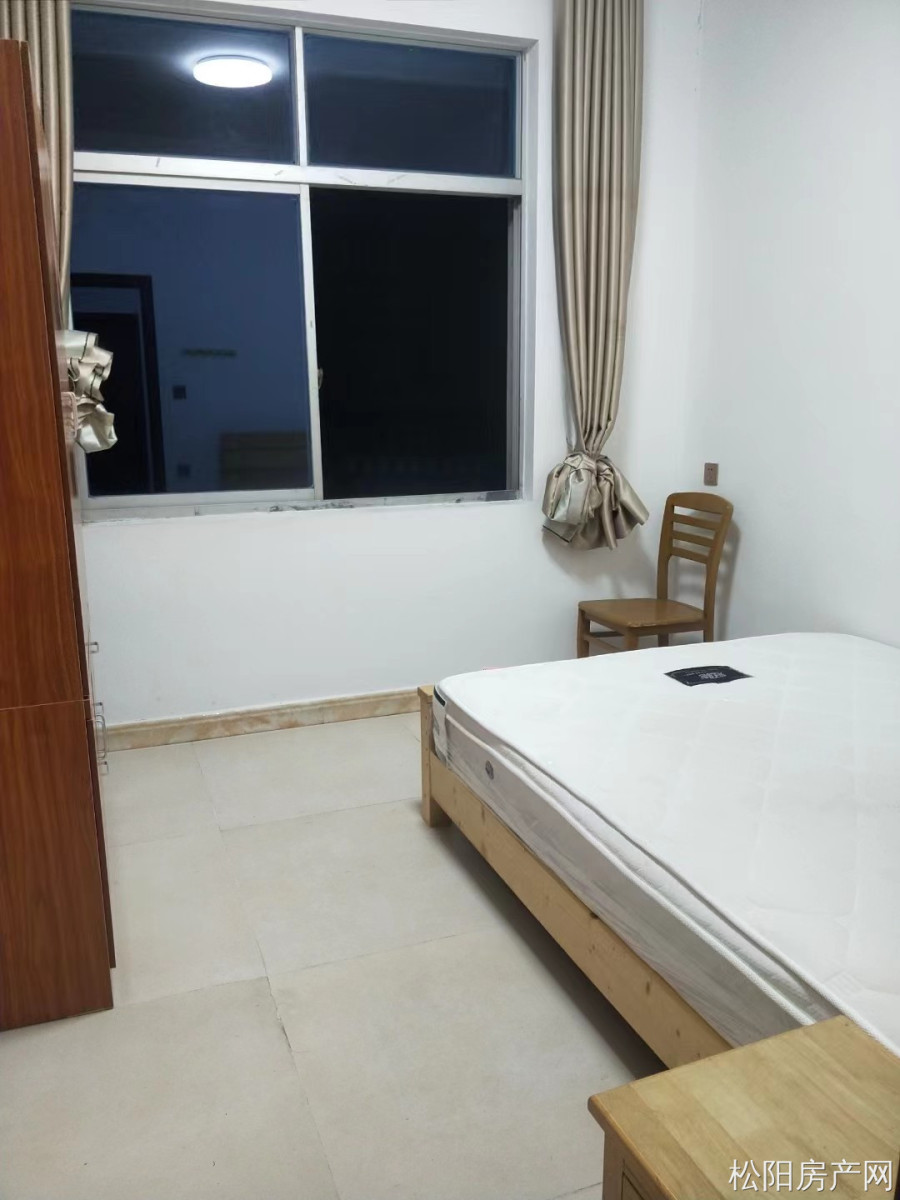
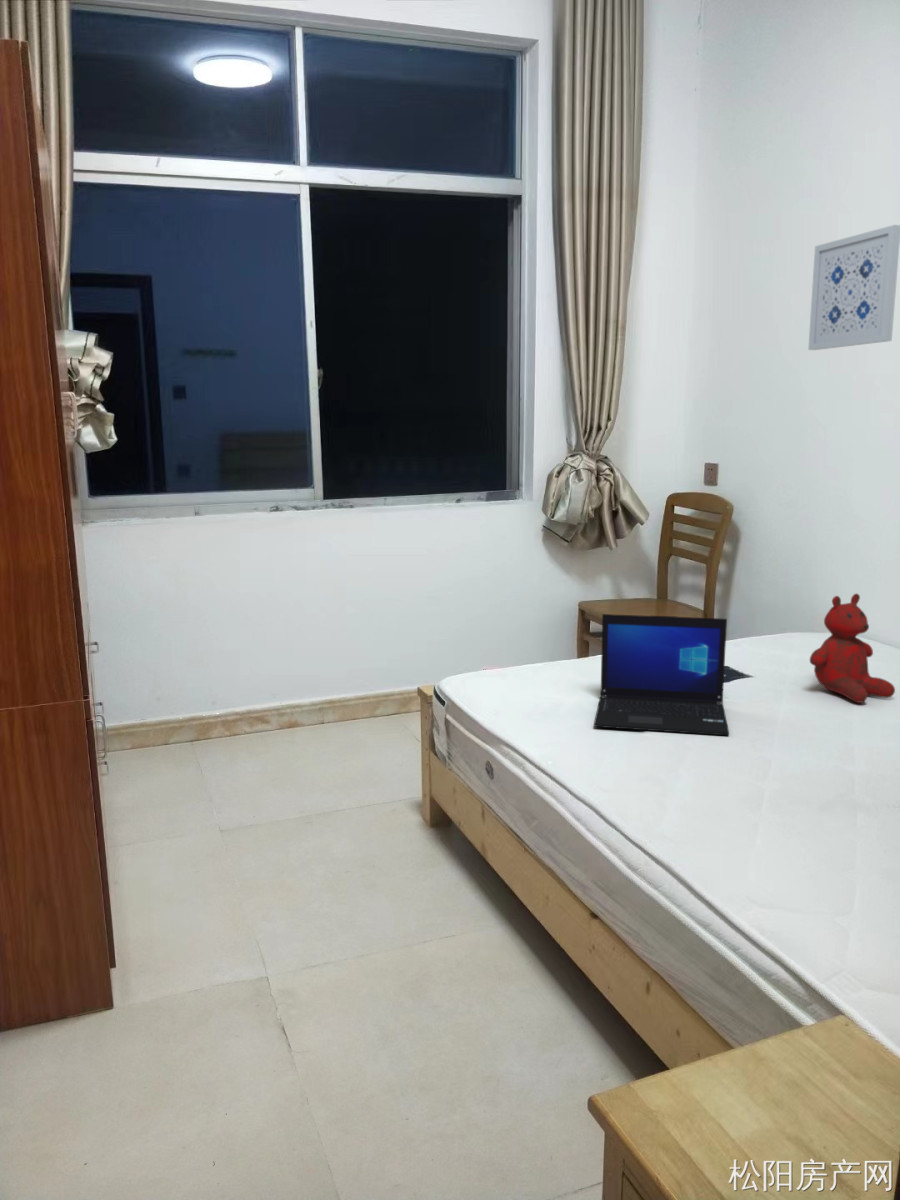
+ wall art (851, 291)
+ teddy bear (855, 646)
+ laptop (662, 671)
